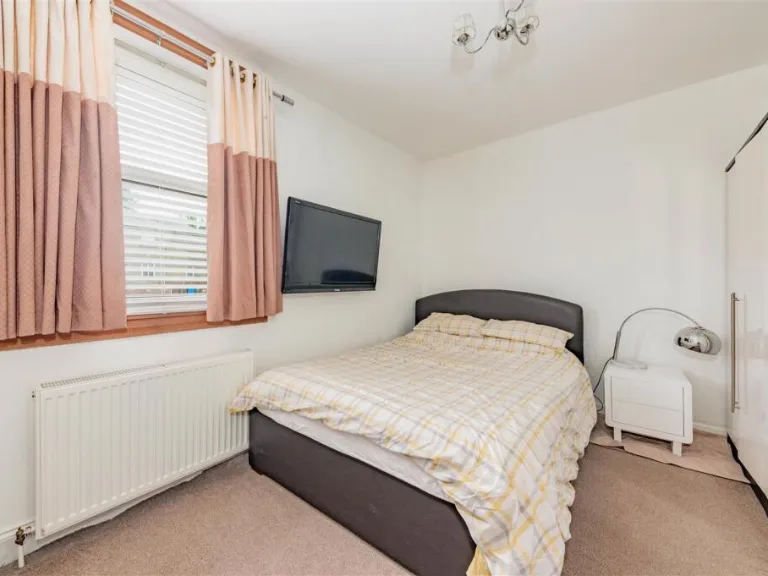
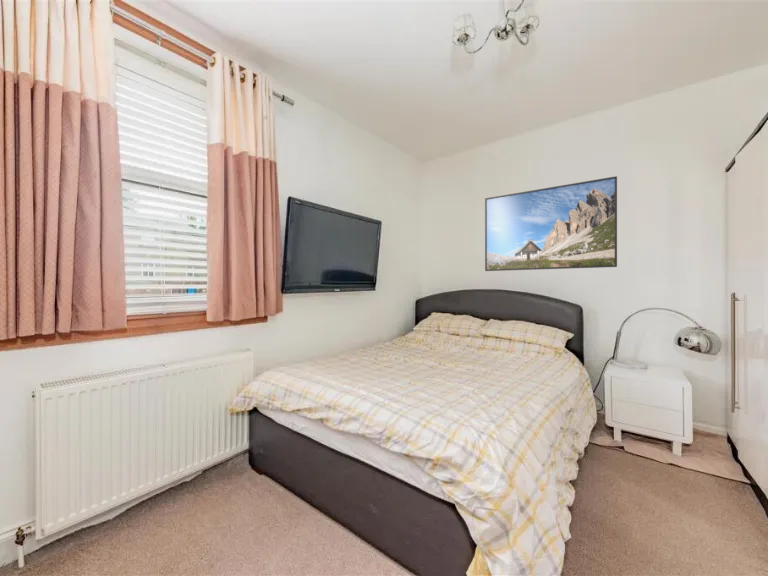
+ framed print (543, 228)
